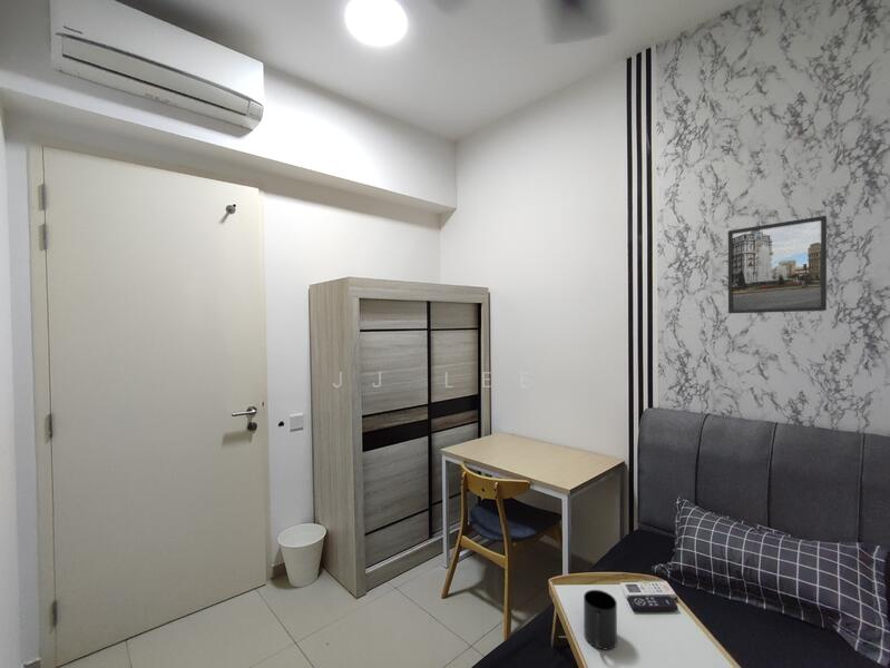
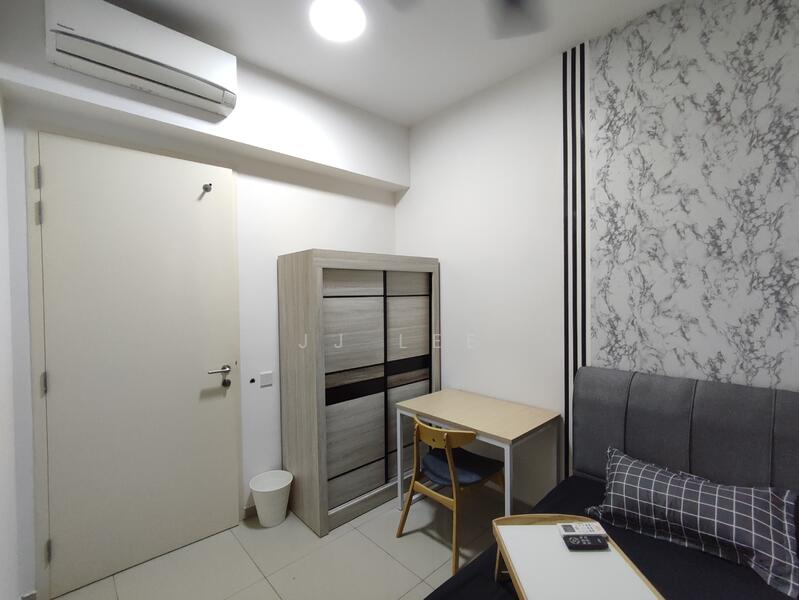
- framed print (773, 267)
- mug (599, 621)
